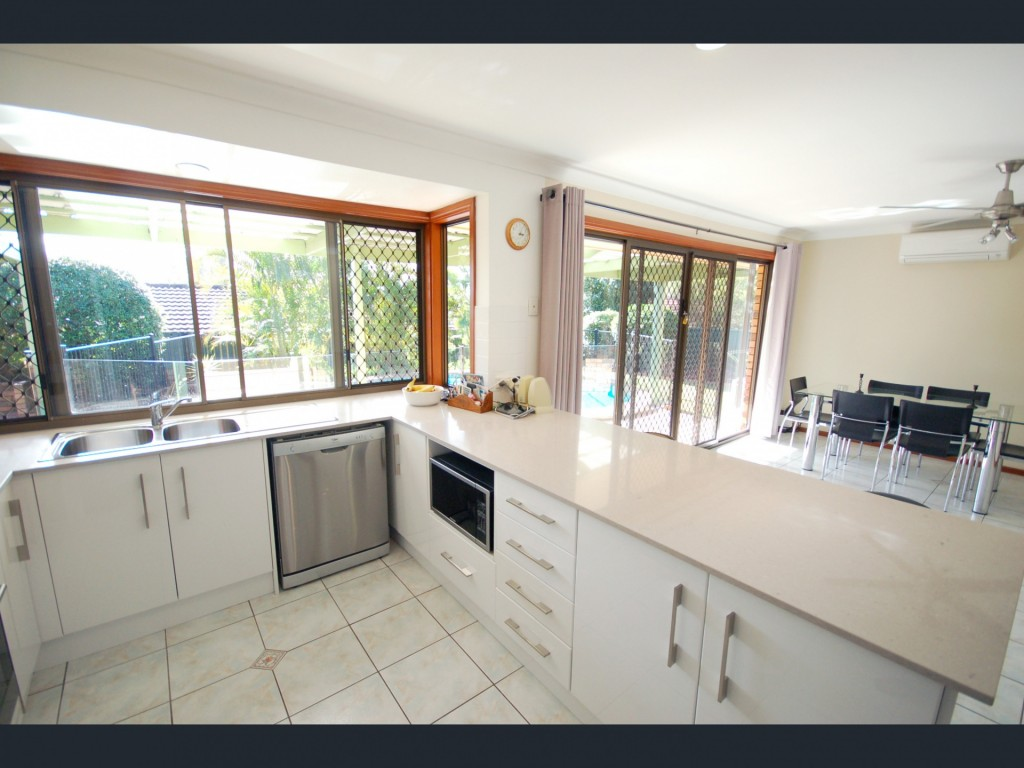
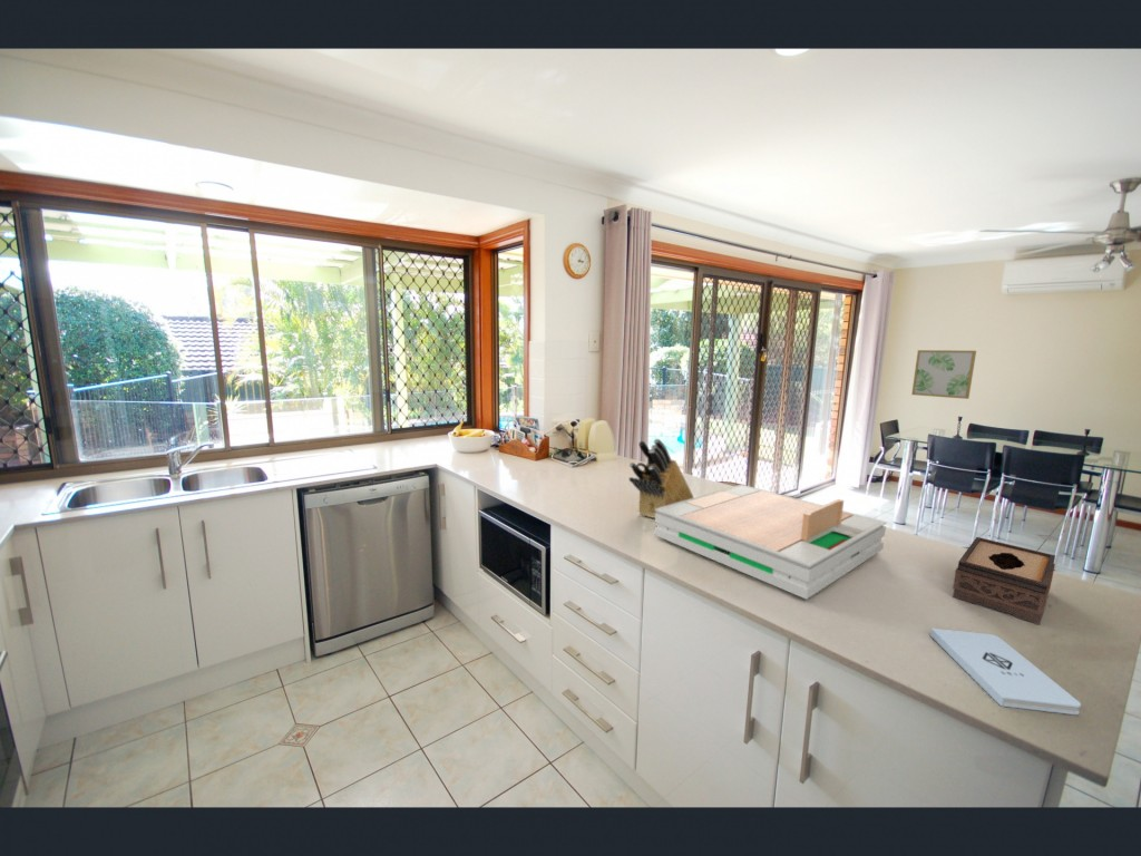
+ knife block (663, 474)
+ tissue box (1004, 575)
+ wall art (942, 373)
+ notepad (997, 667)
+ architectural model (767, 519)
